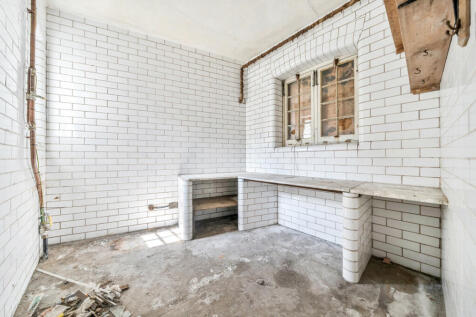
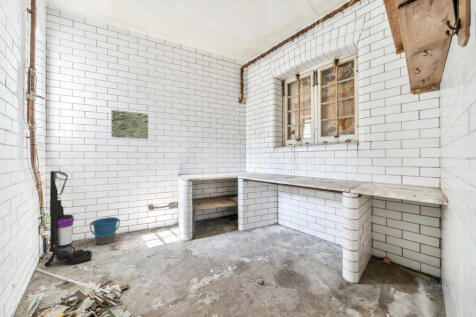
+ wall art (130, 125)
+ vacuum cleaner (69, 215)
+ bucket (105, 231)
